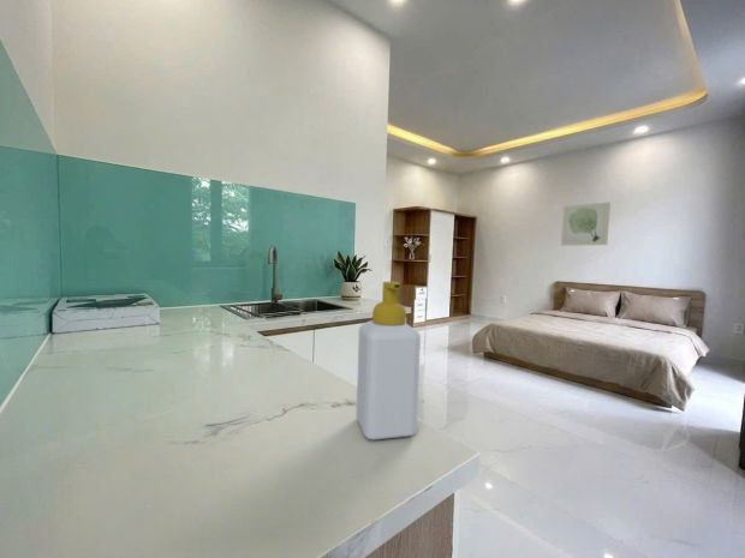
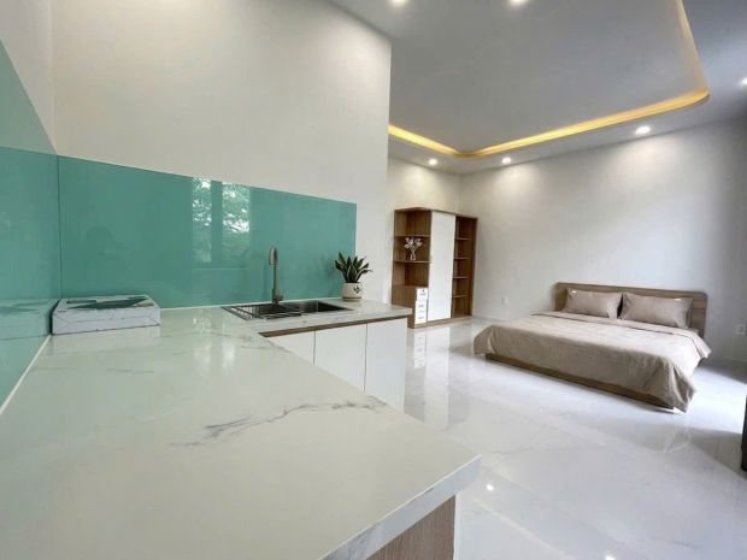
- wall art (584, 224)
- soap bottle (387, 355)
